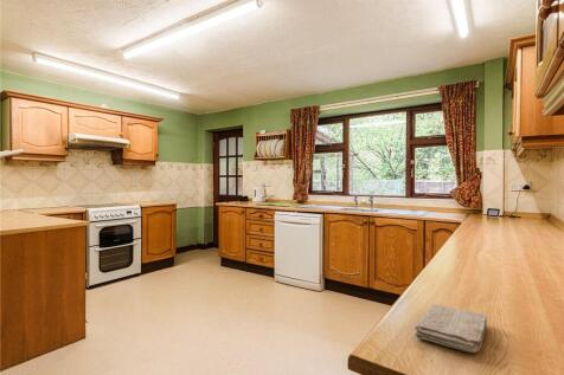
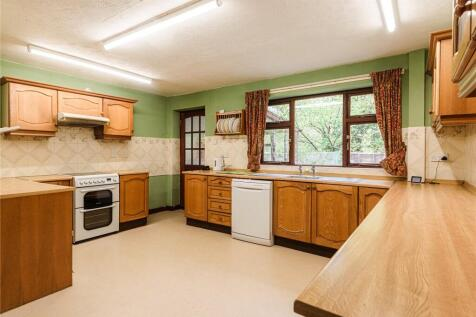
- washcloth (451, 323)
